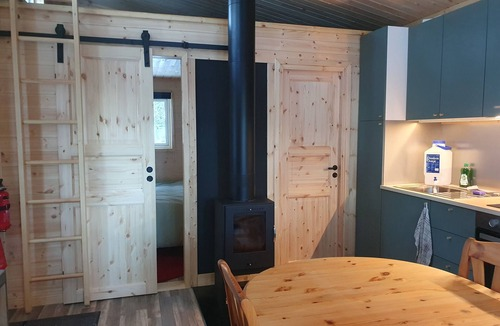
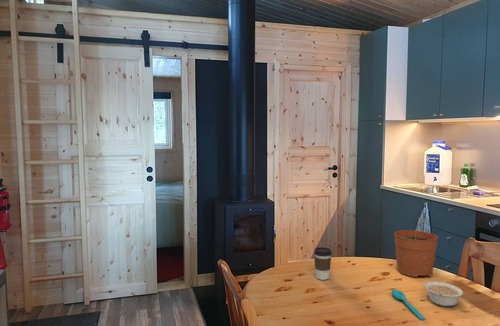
+ legume (443, 294)
+ plant pot (415, 244)
+ coffee cup (322, 263)
+ spoon (407, 303)
